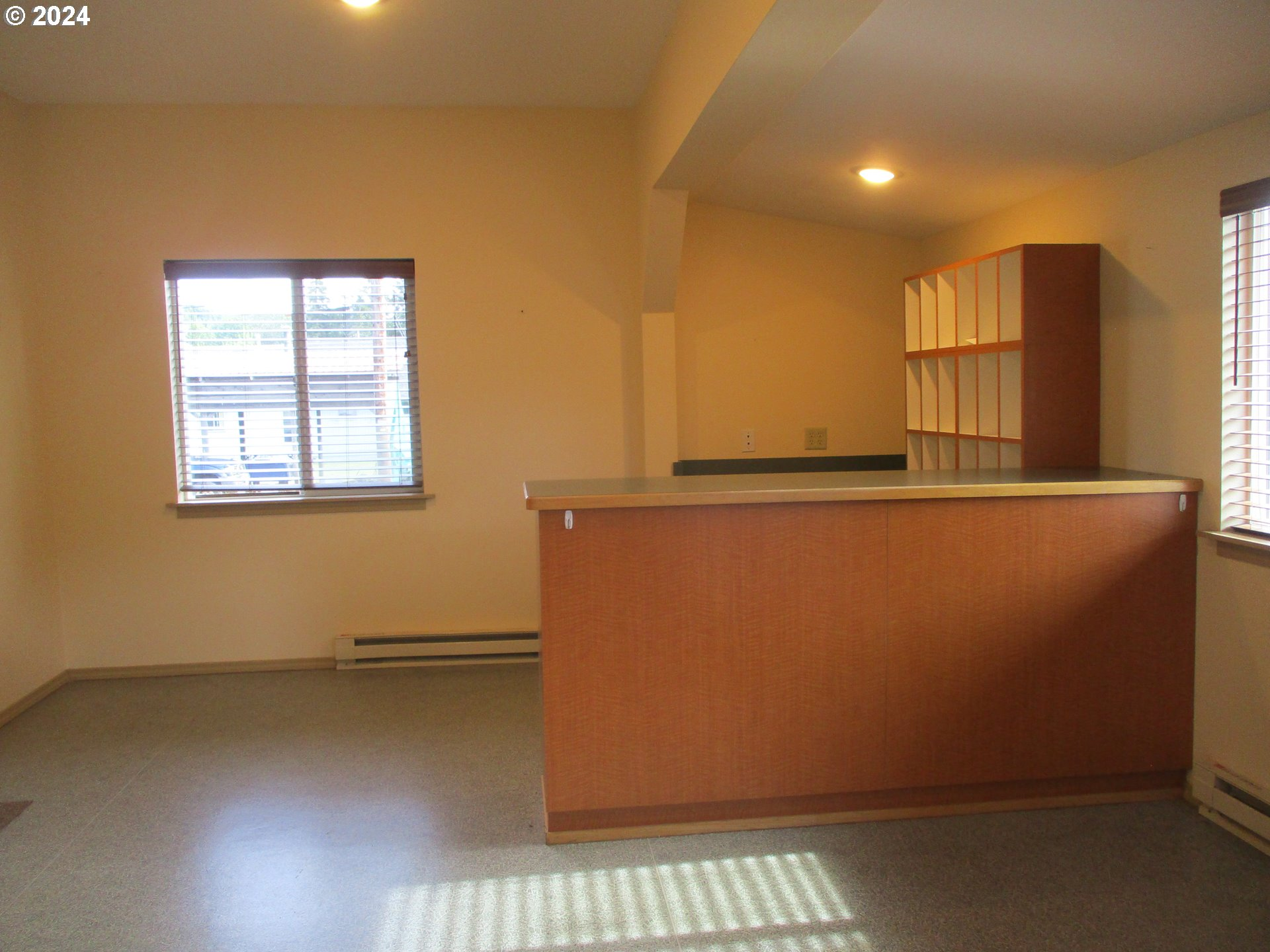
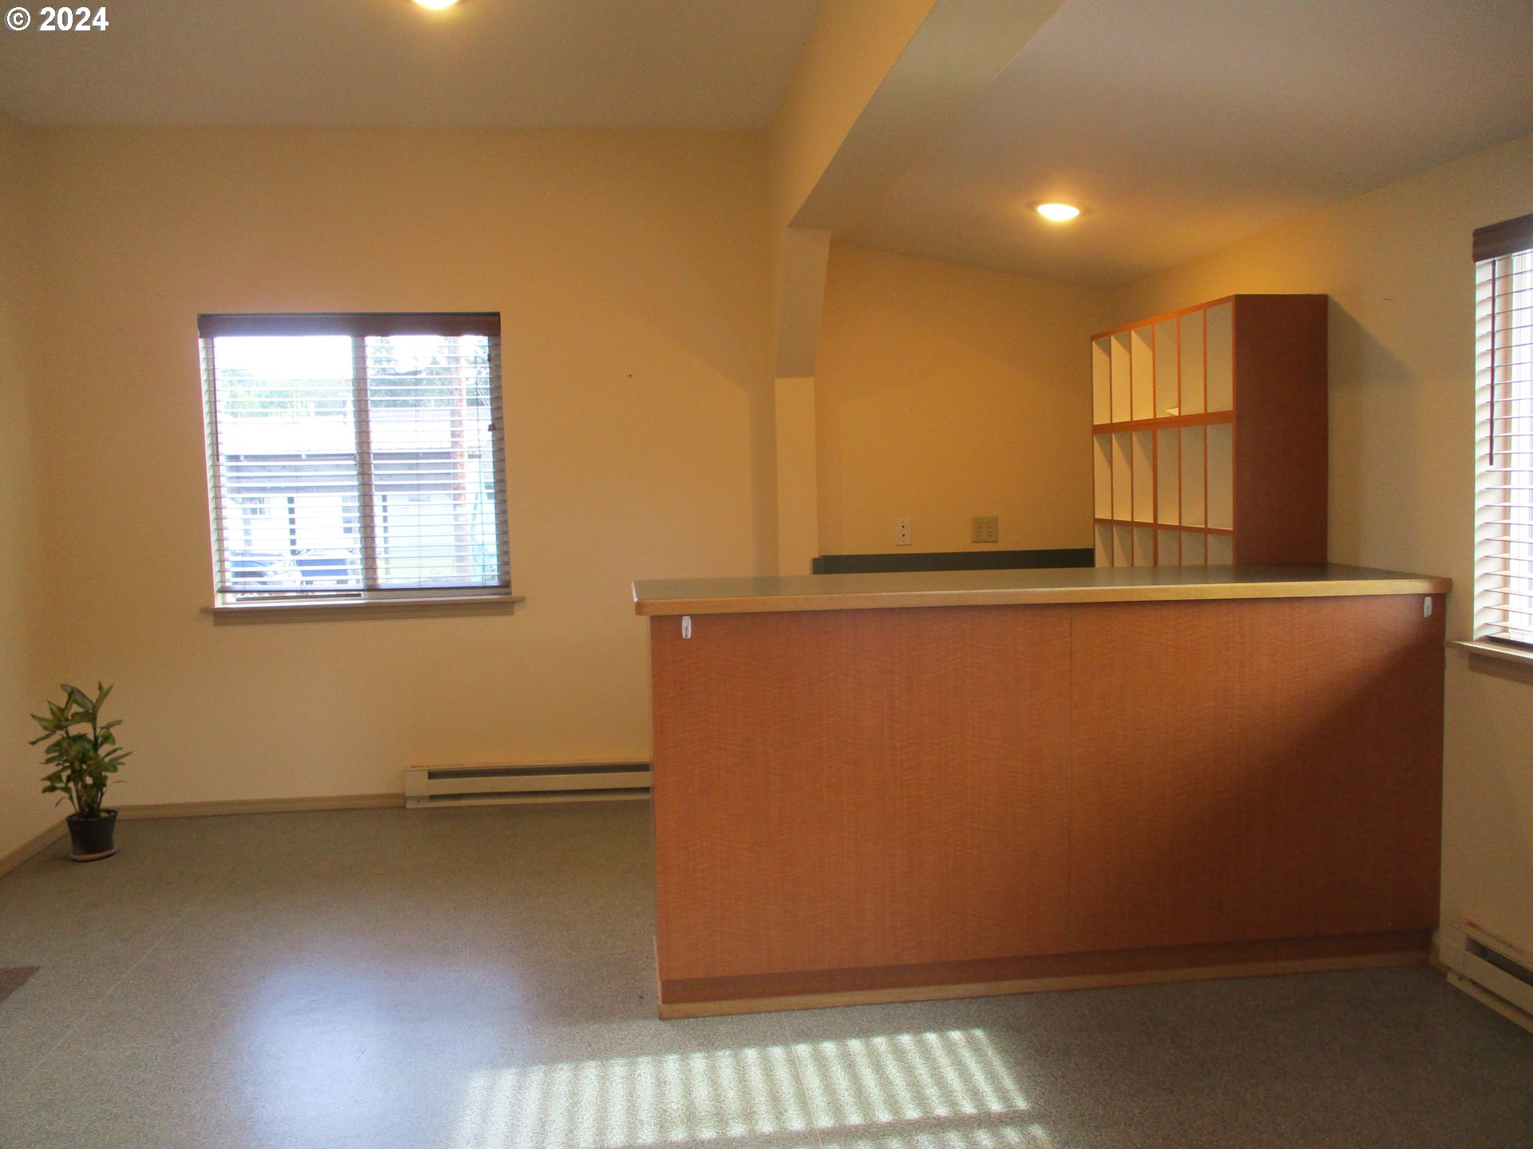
+ potted plant (81, 771)
